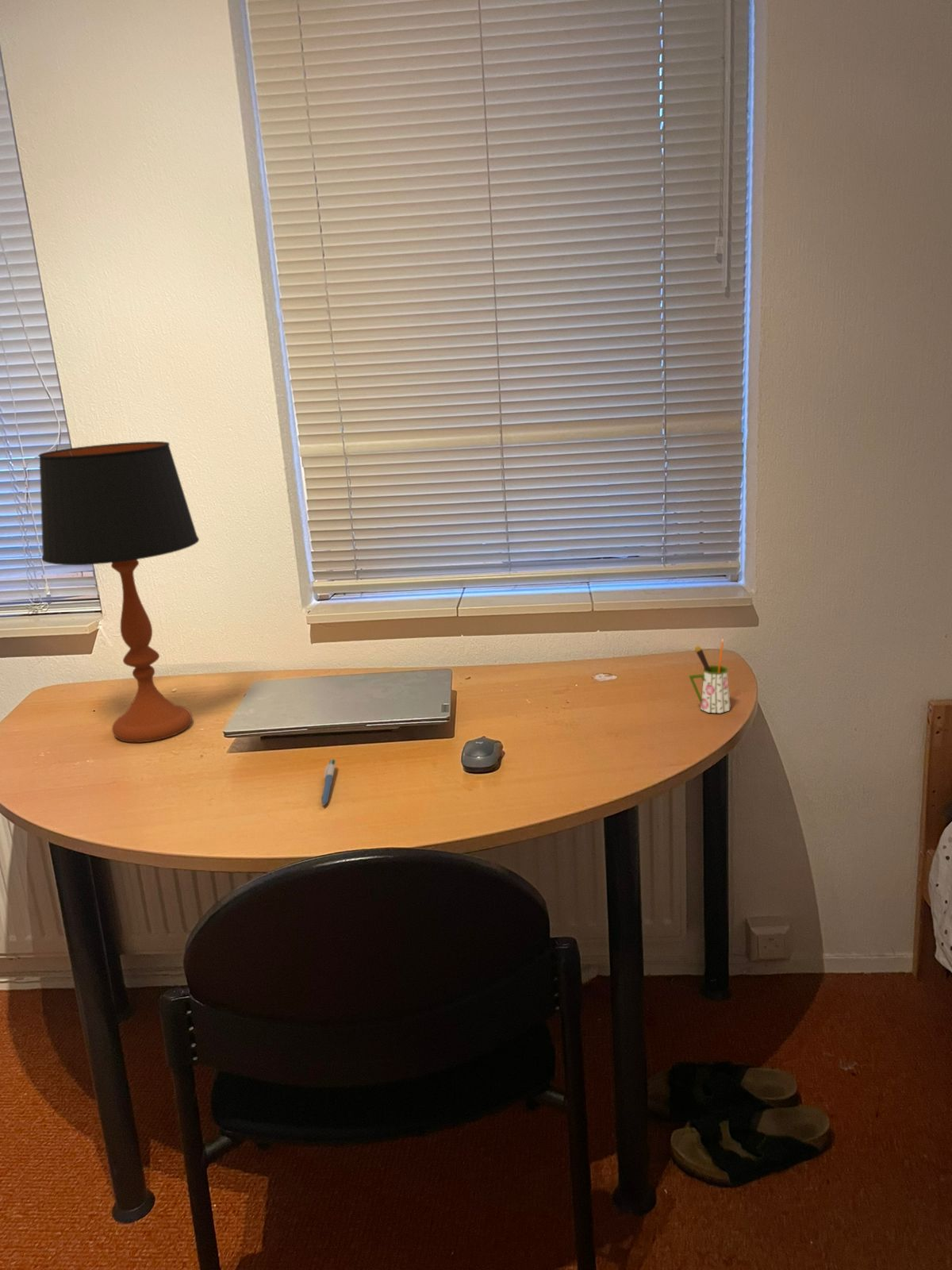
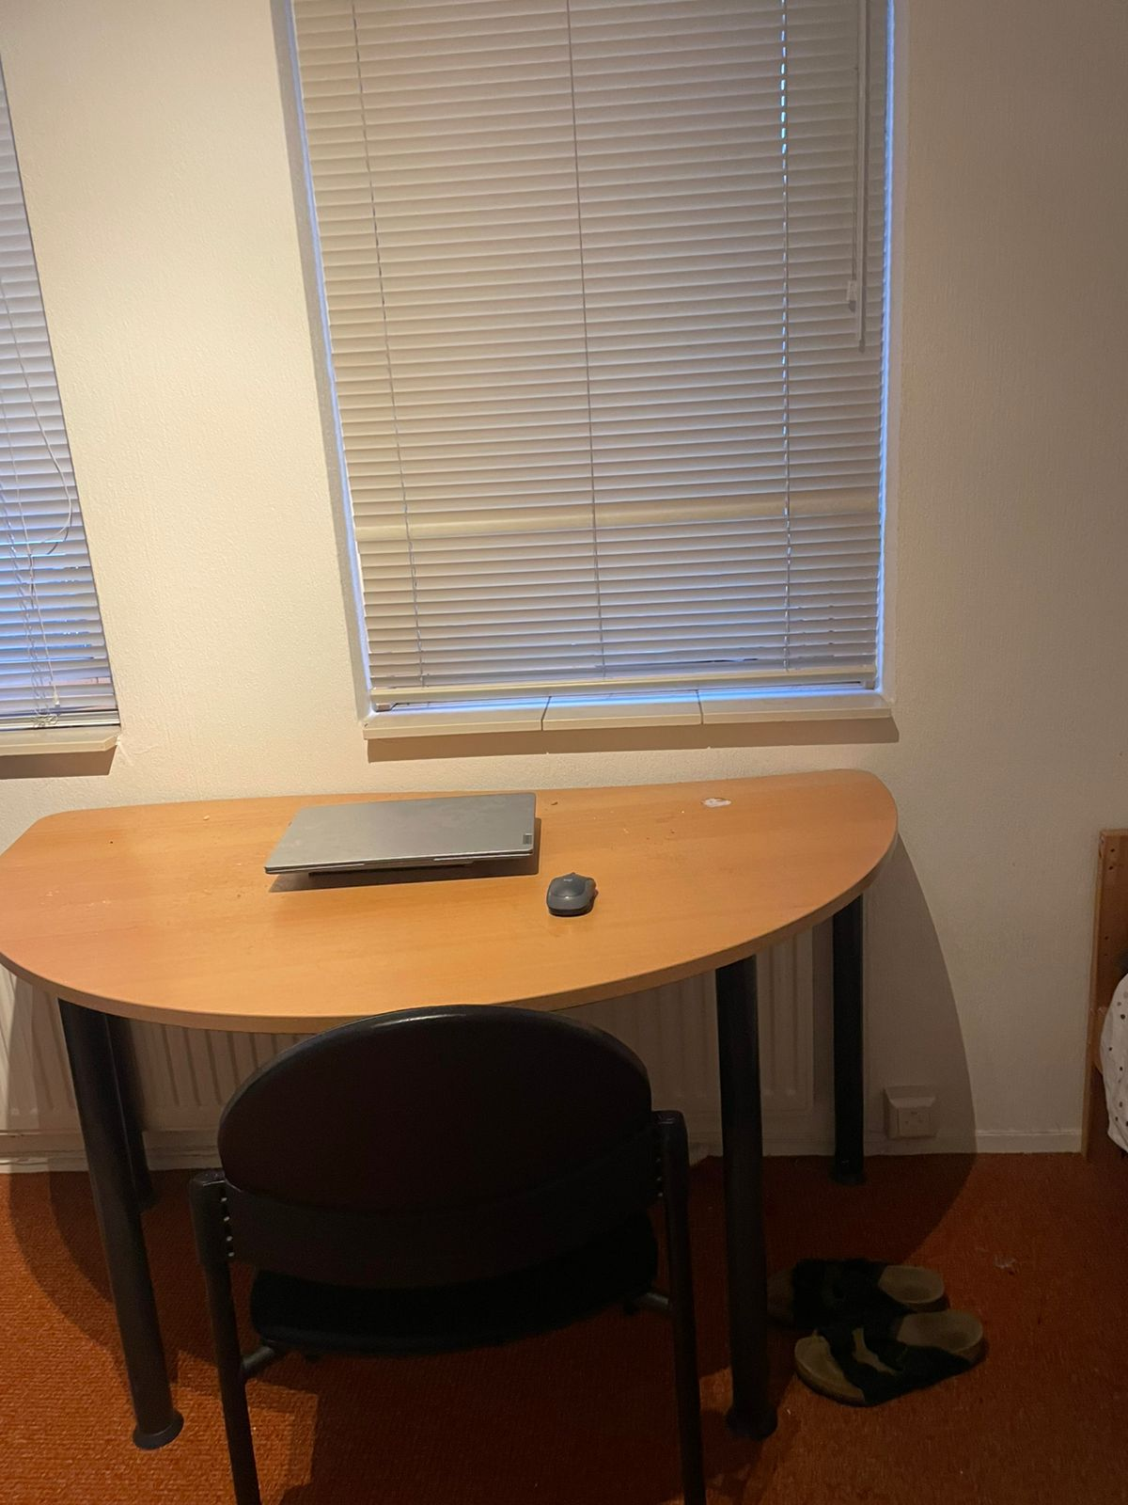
- pen (327, 781)
- table lamp (130, 594)
- pen holder (709, 675)
